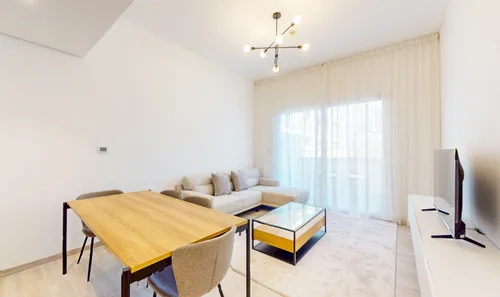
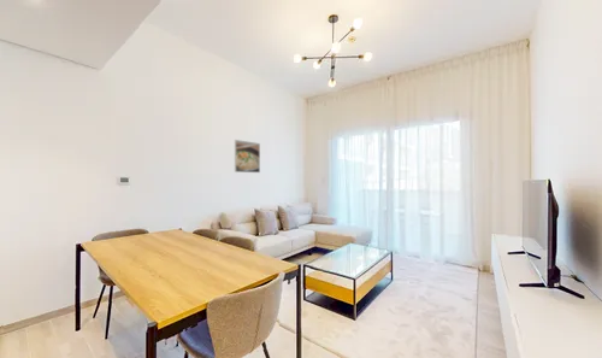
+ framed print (247, 157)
